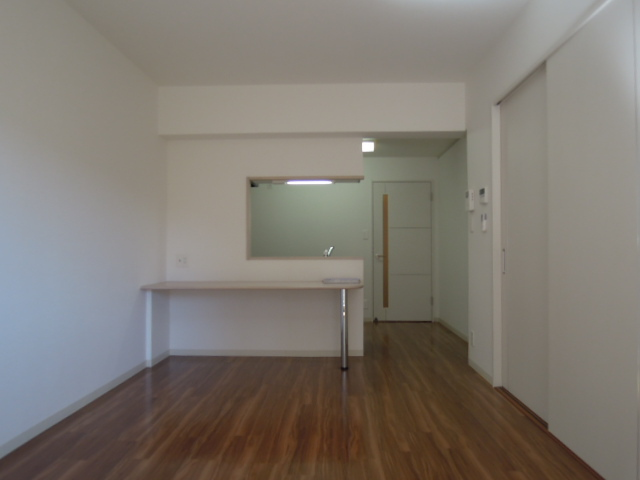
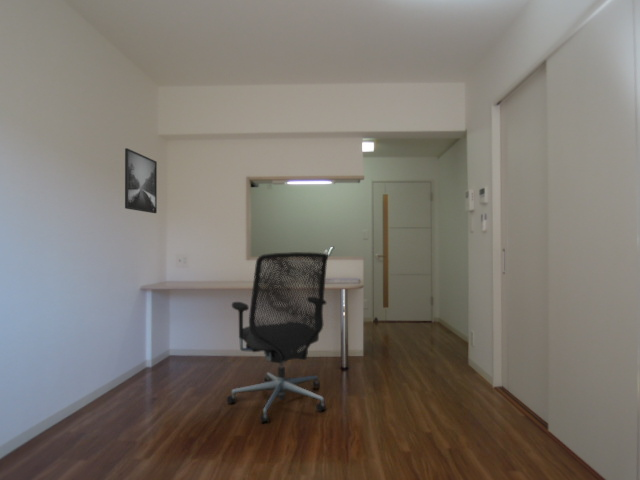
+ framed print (142, 183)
+ office chair (279, 325)
